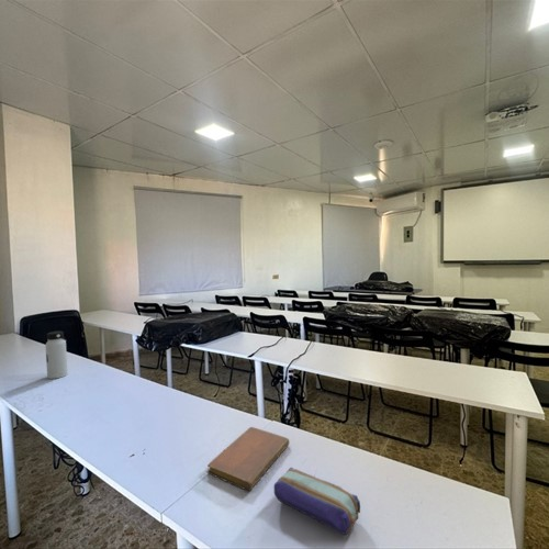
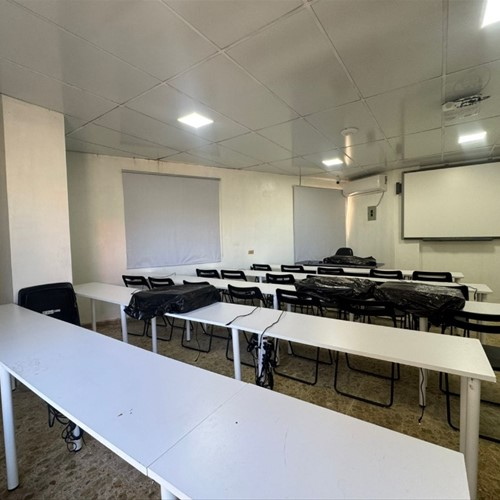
- water bottle (56, 354)
- pencil case (315, 498)
- notebook (250, 453)
